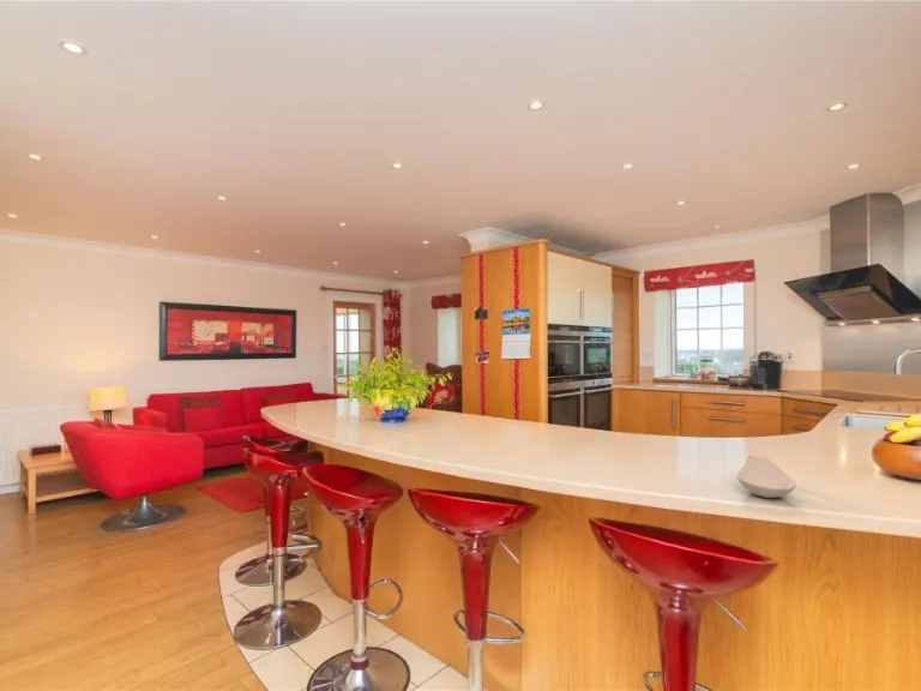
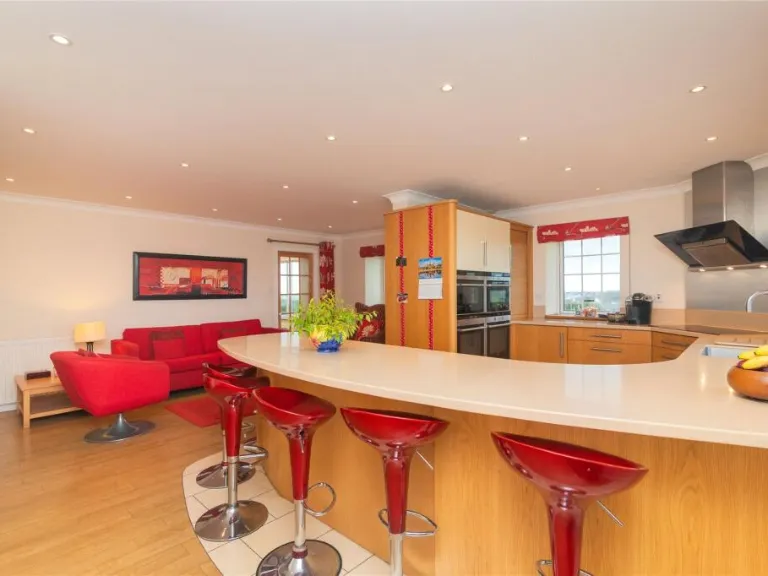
- spoon rest (760, 473)
